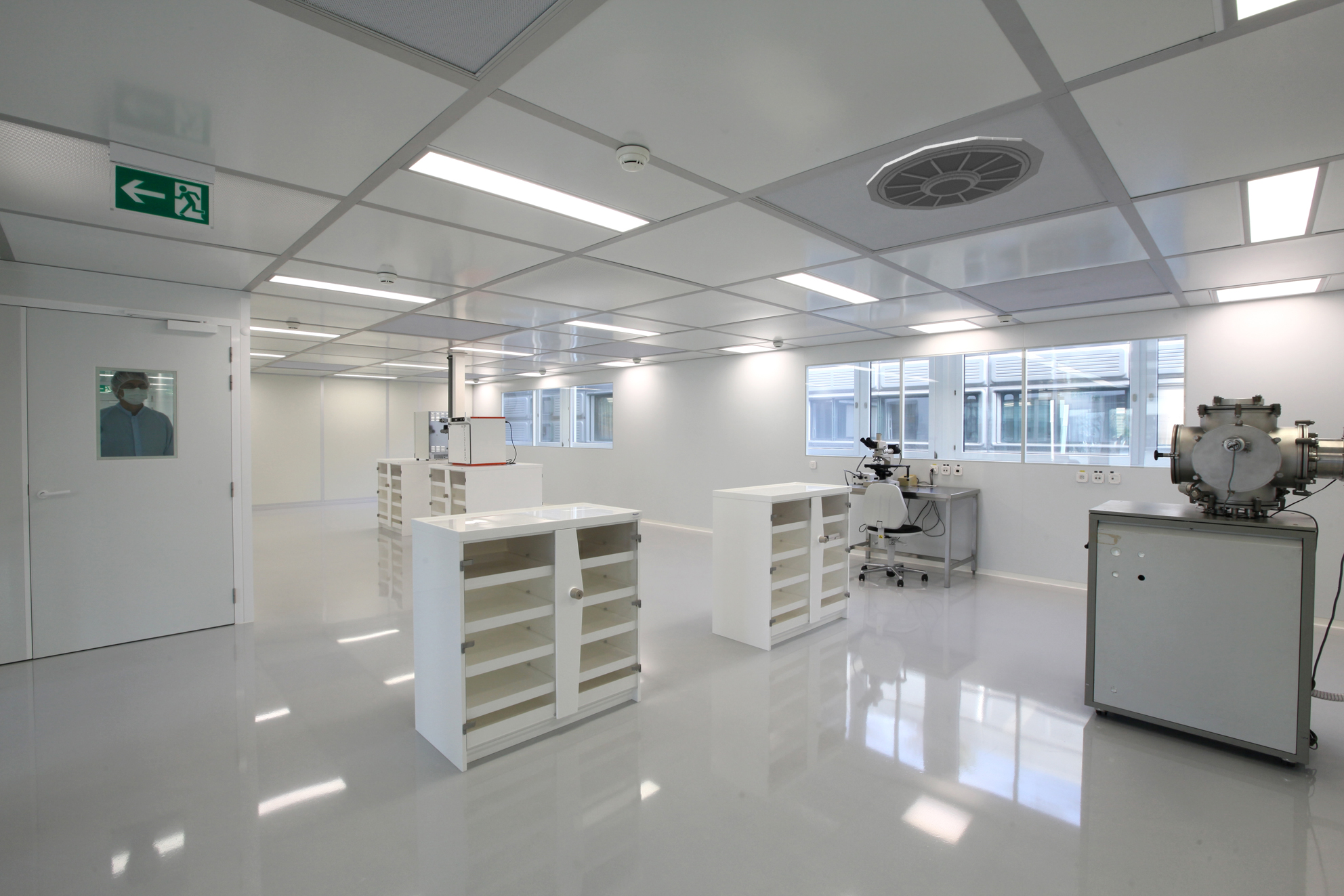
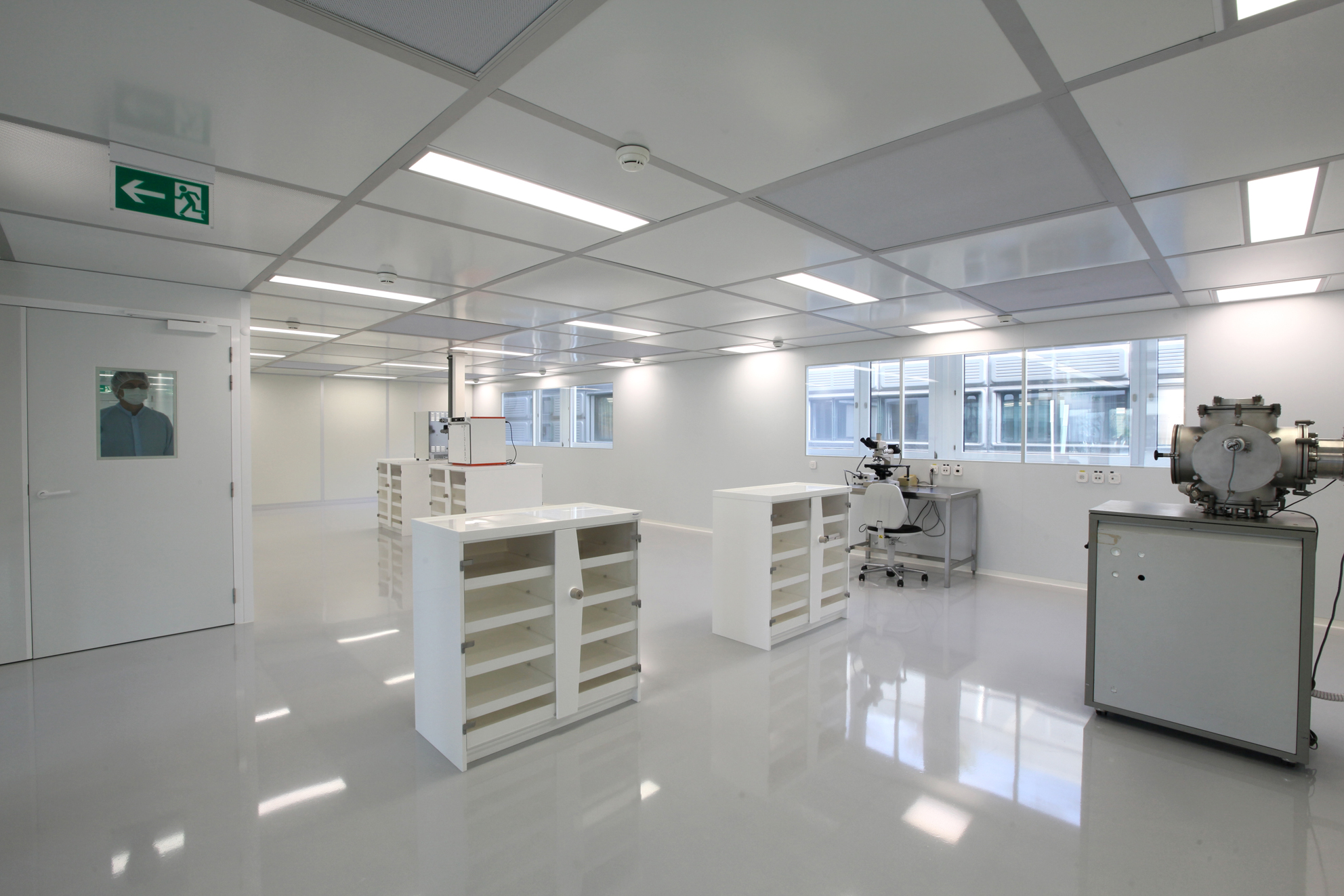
- ceiling vent (950, 182)
